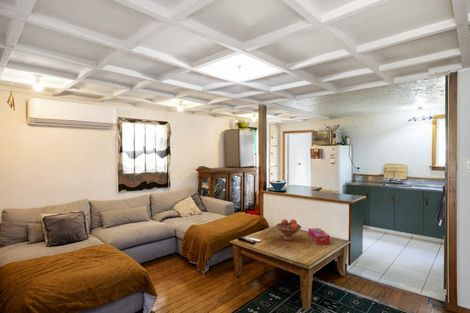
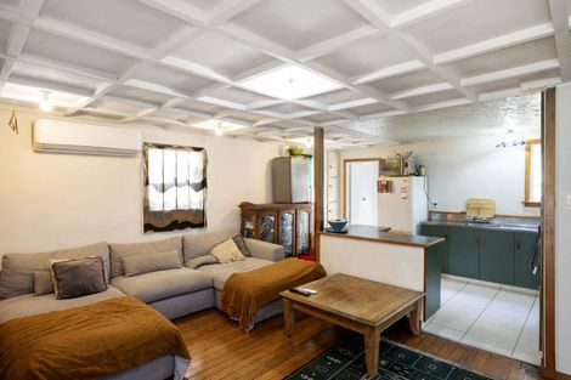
- tissue box (318, 236)
- fruit bowl (288, 229)
